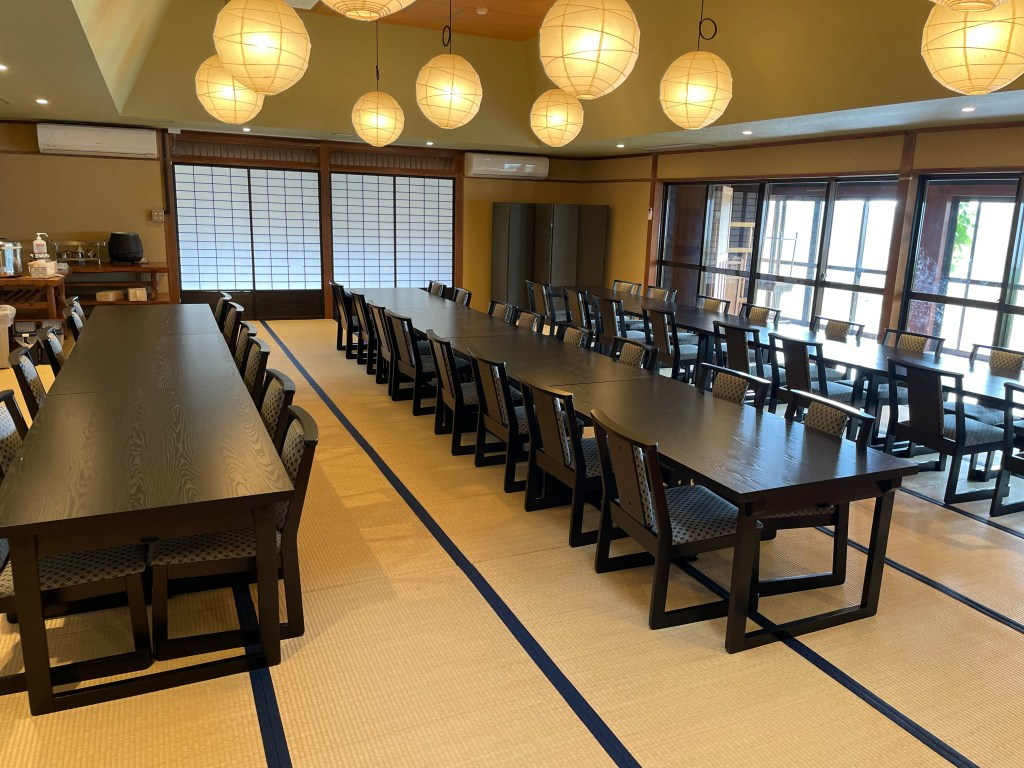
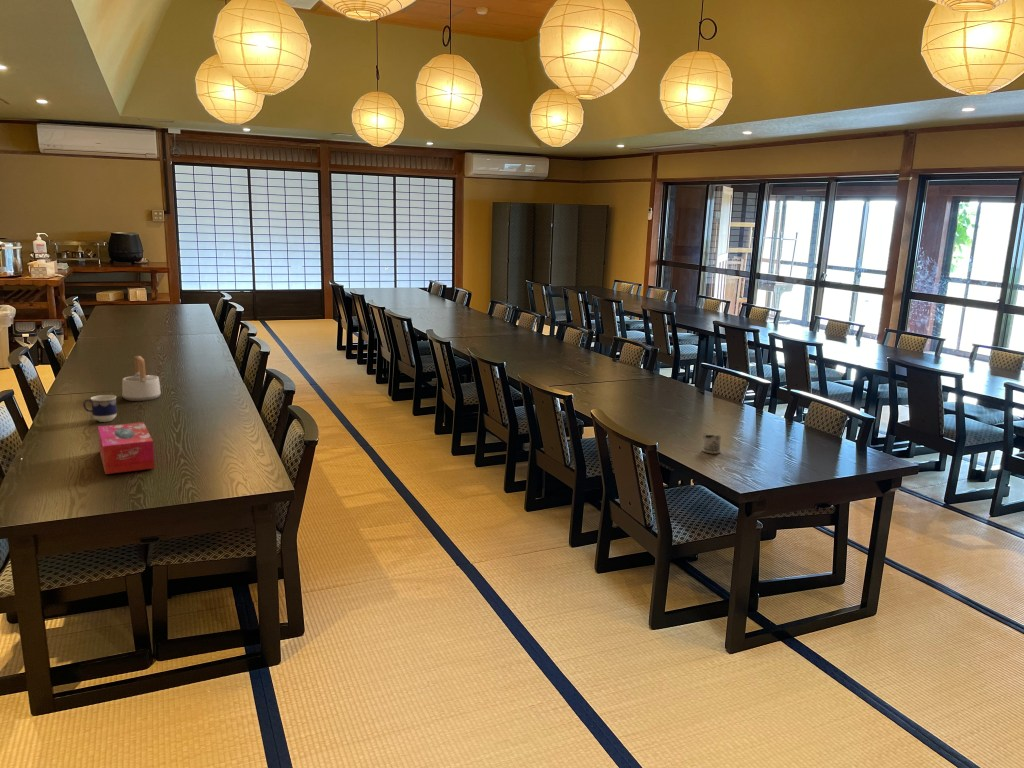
+ teapot (140, 377)
+ tissue box (125, 446)
+ cup (100, 408)
+ tea glass holder (710, 441)
